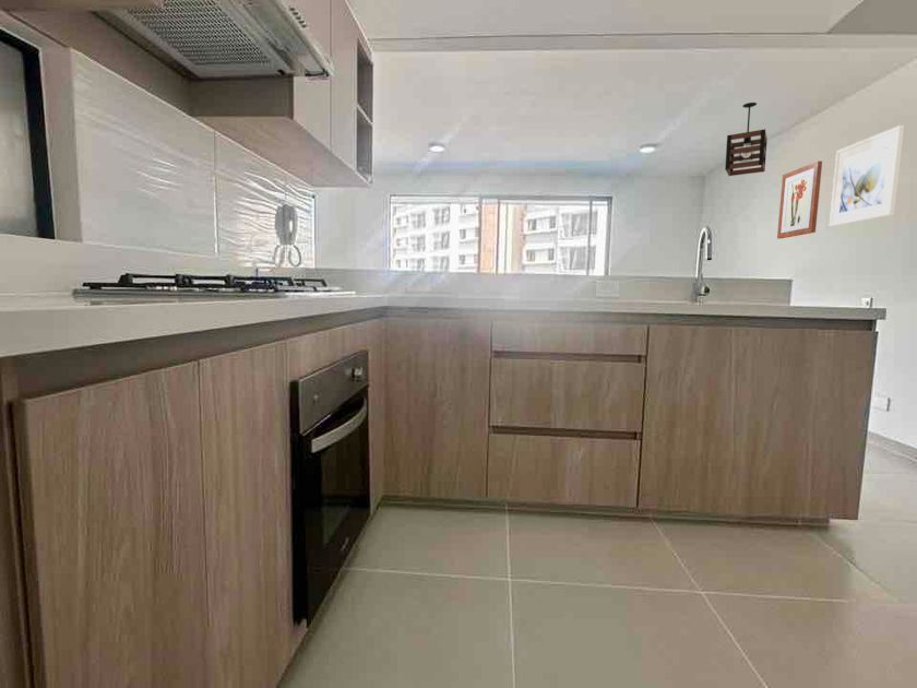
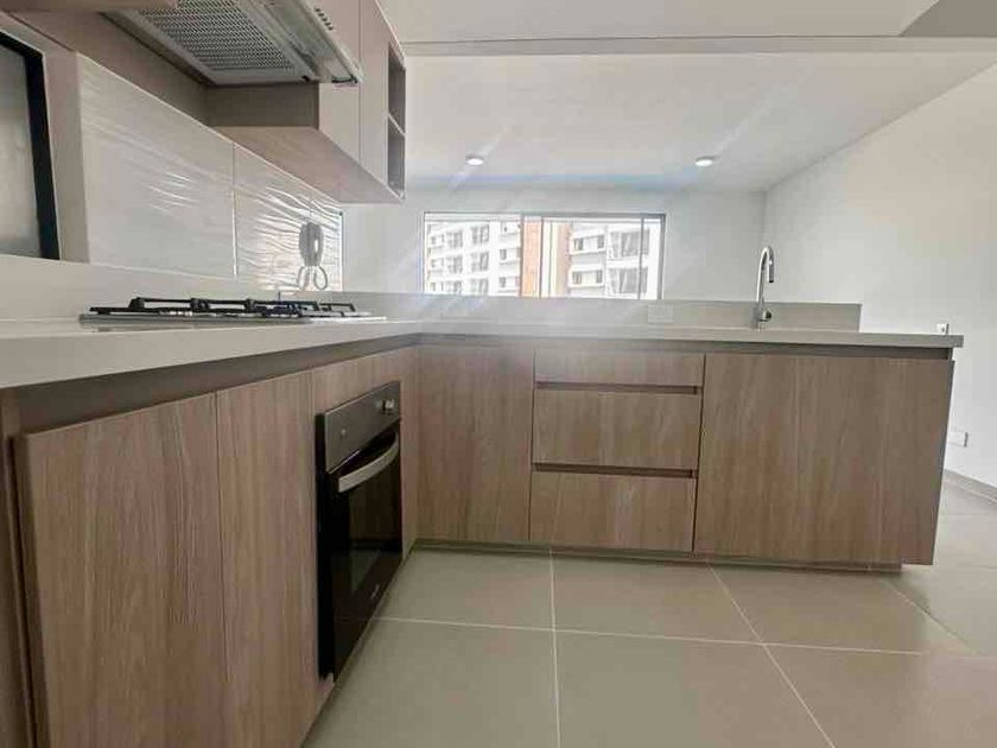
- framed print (862, 180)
- pendant light (747, 138)
- wall art (798, 202)
